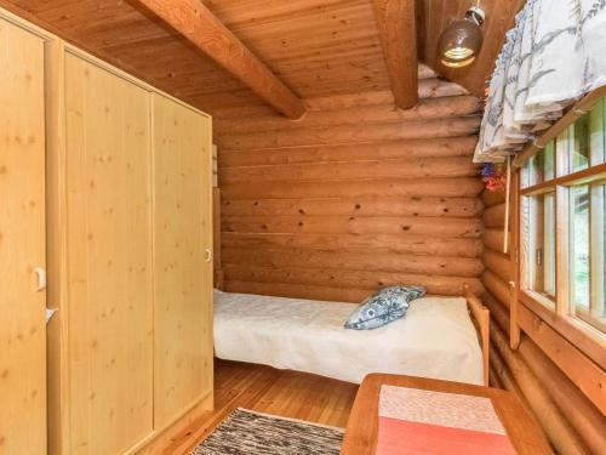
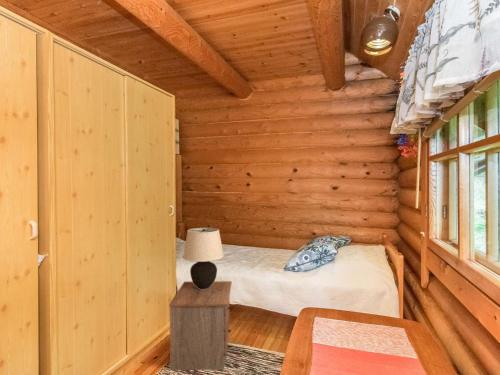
+ nightstand (204, 321)
+ table lamp (203, 257)
